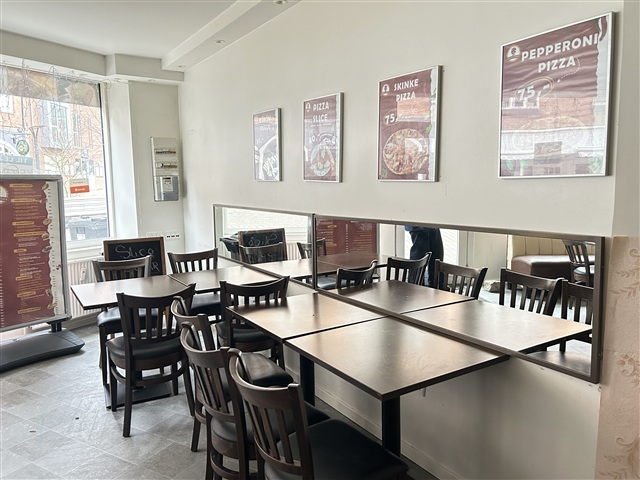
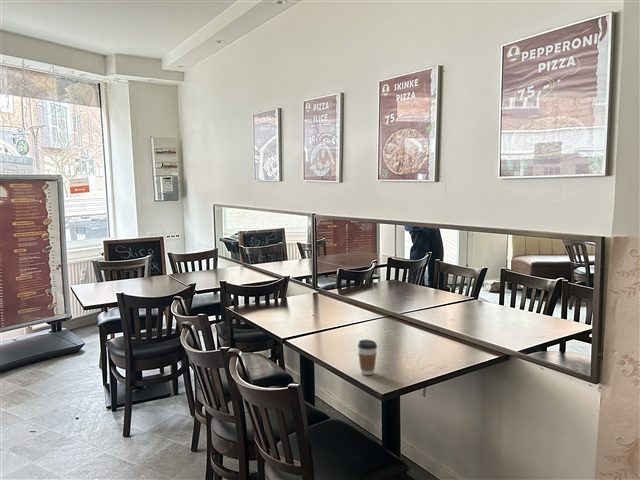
+ coffee cup (367, 357)
